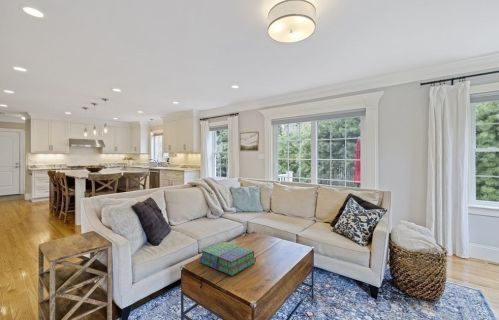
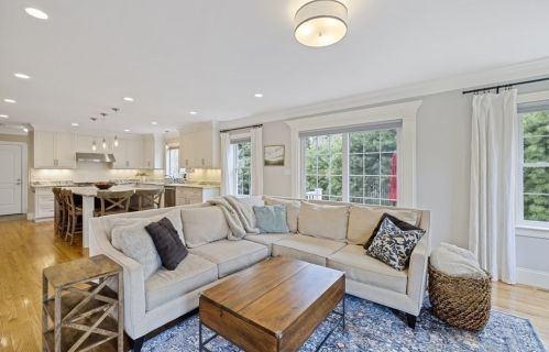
- stack of books (227, 256)
